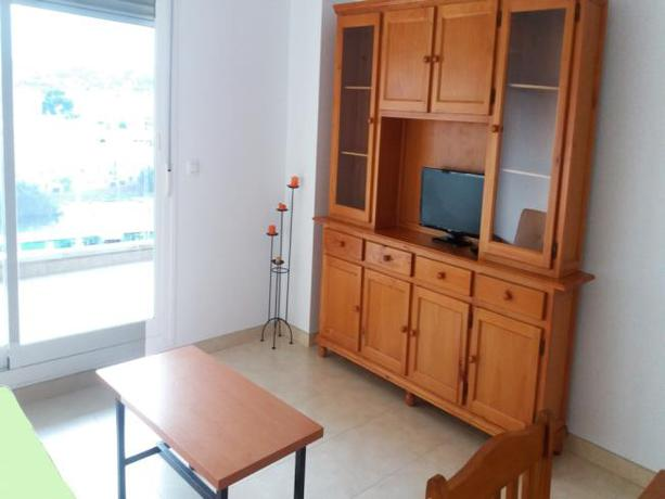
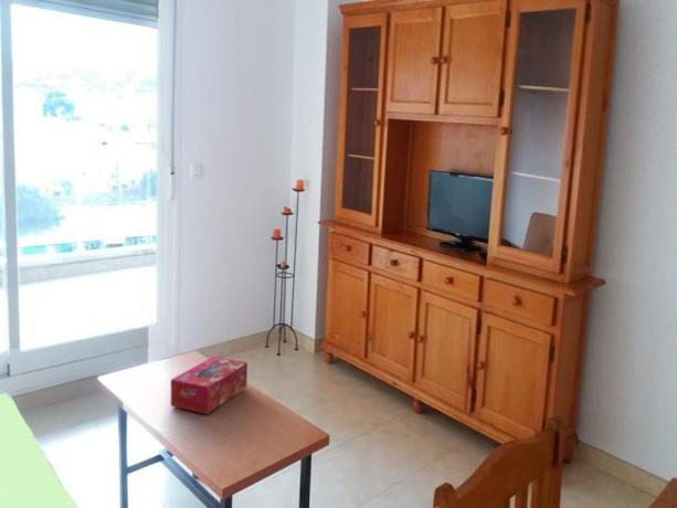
+ tissue box (210, 383)
